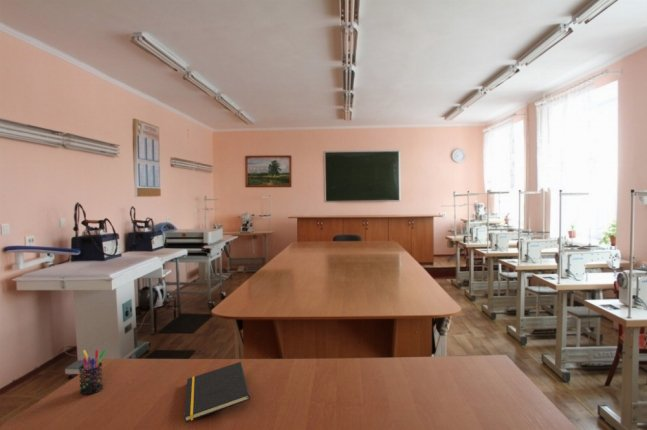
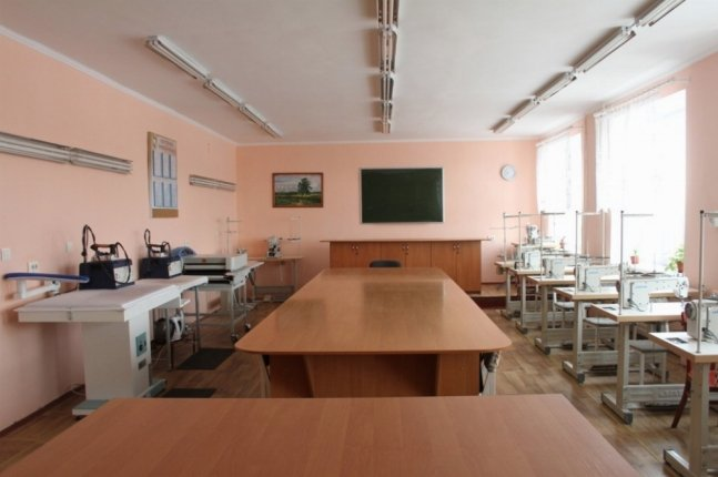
- pen holder (93, 368)
- notepad (216, 388)
